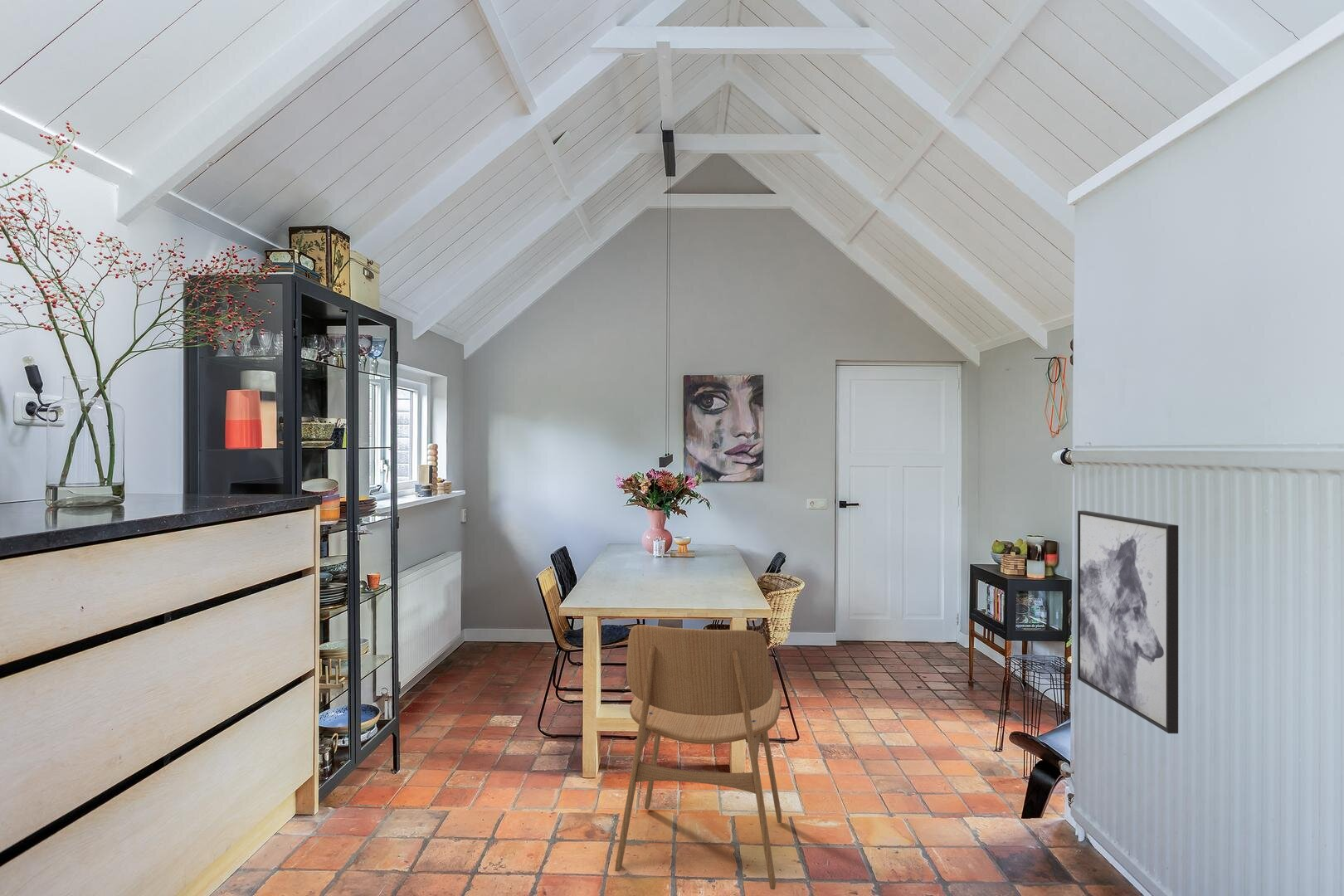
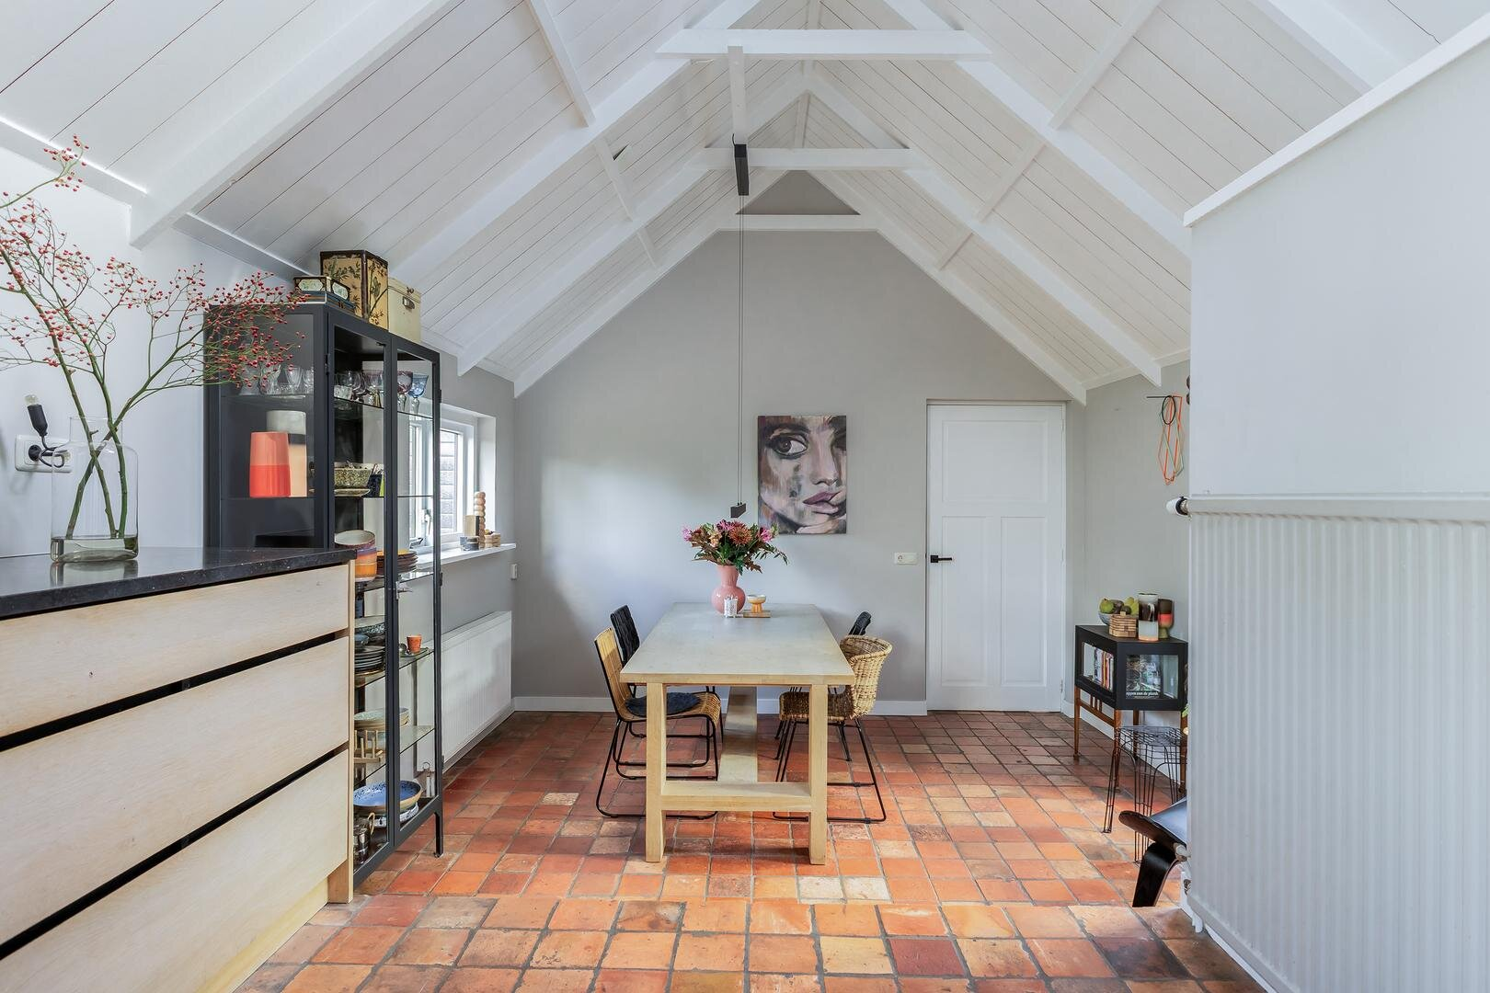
- wall art (1122, 610)
- dining chair (704, 728)
